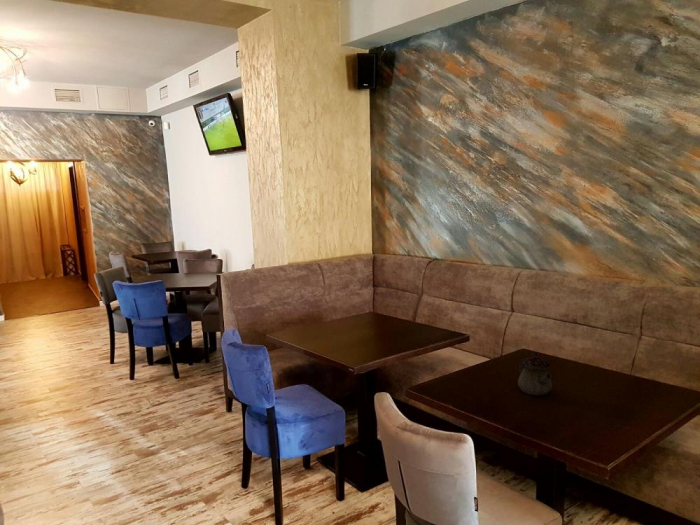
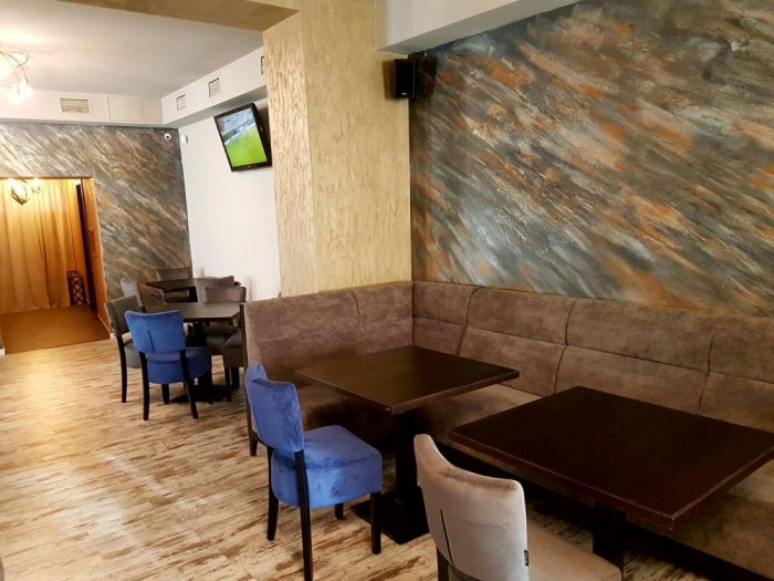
- teapot (533, 370)
